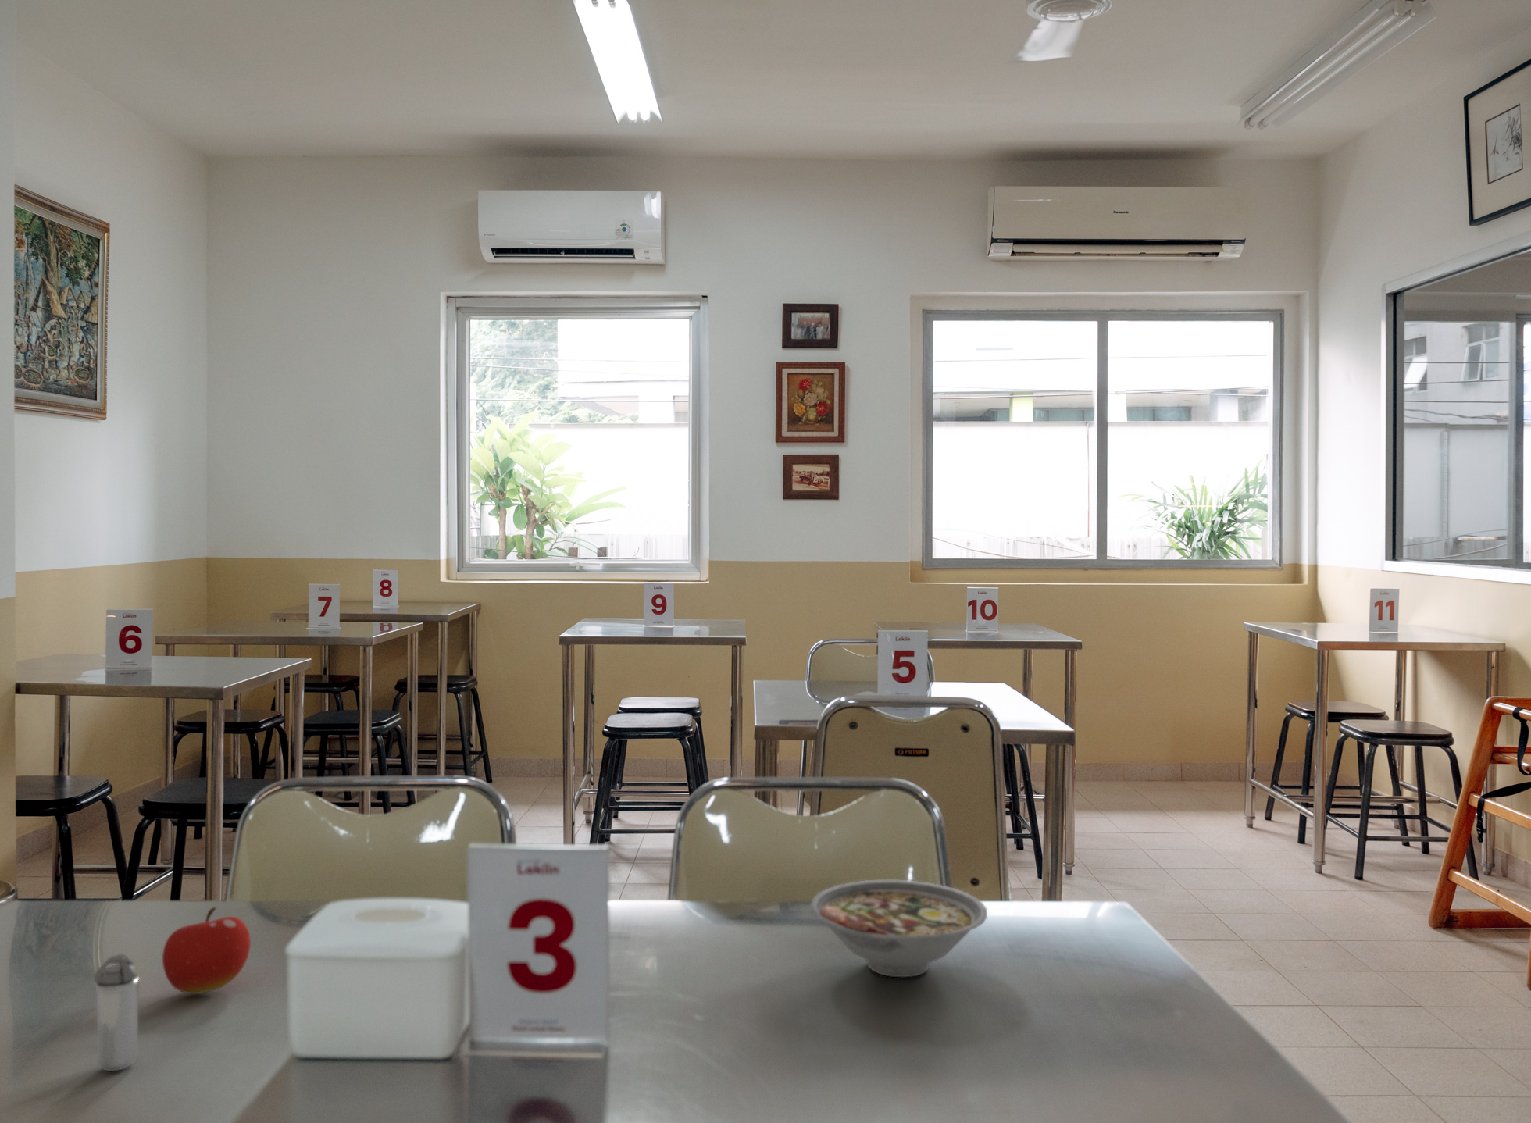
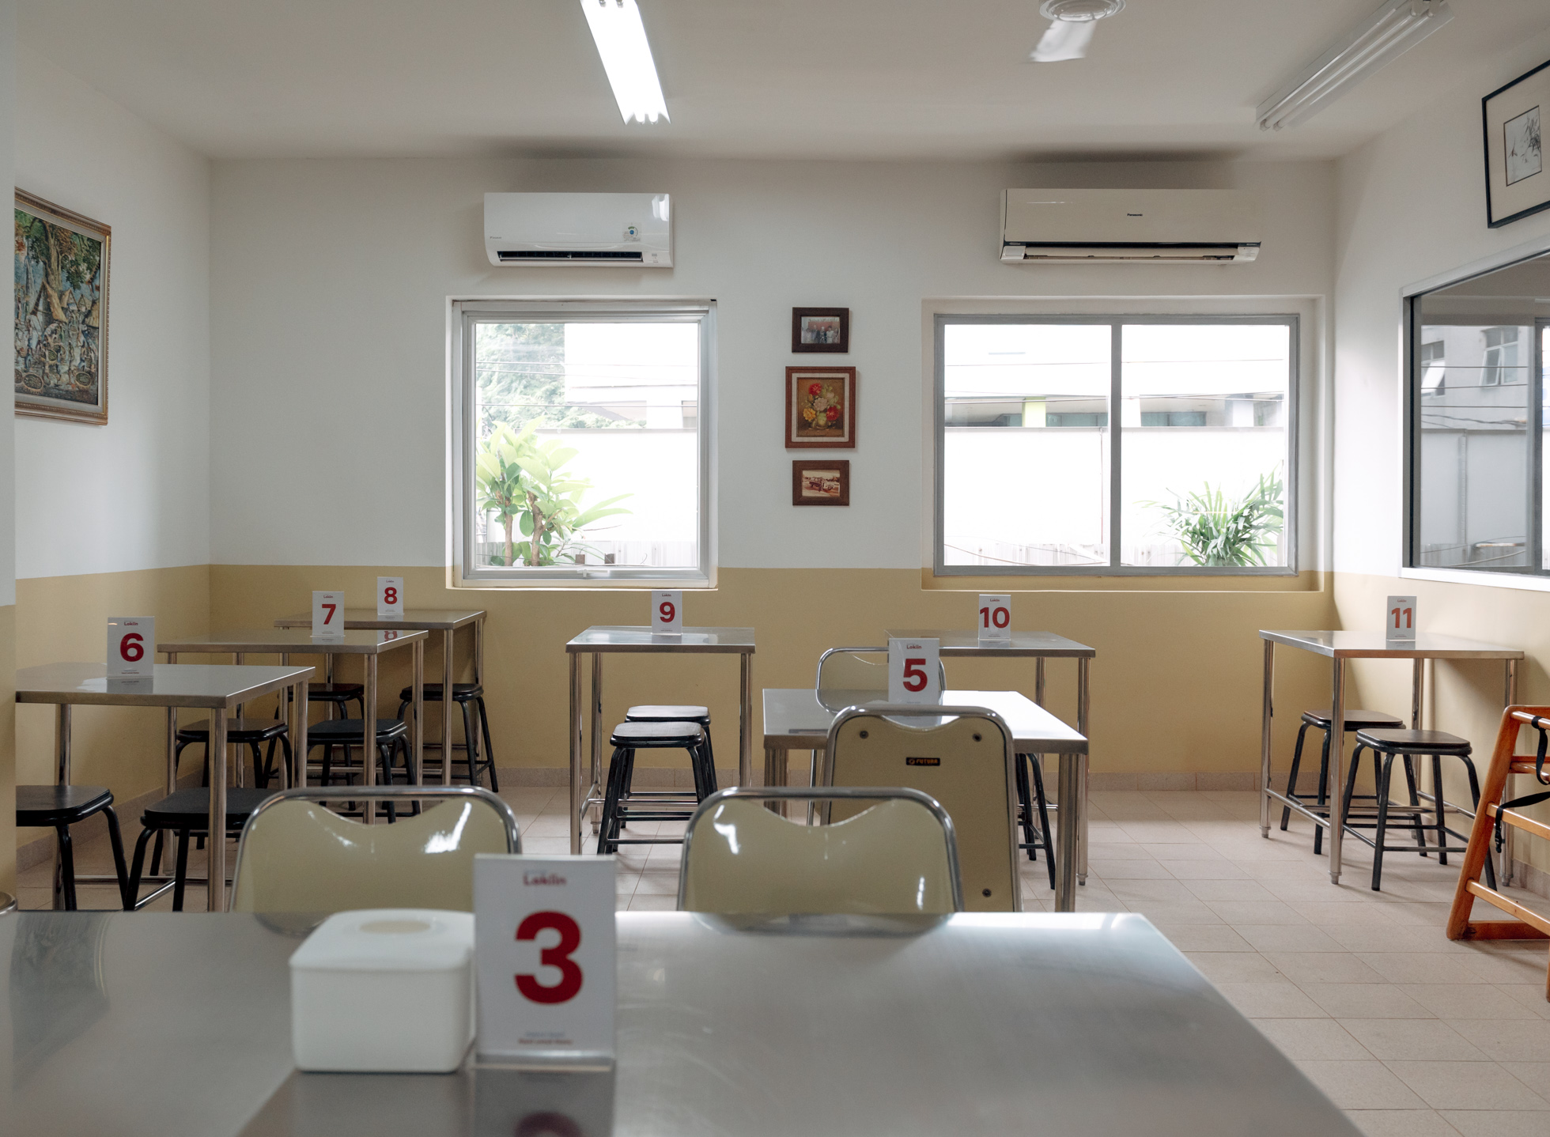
- shaker (118, 1011)
- soup bowl (897, 933)
- fruit (206, 951)
